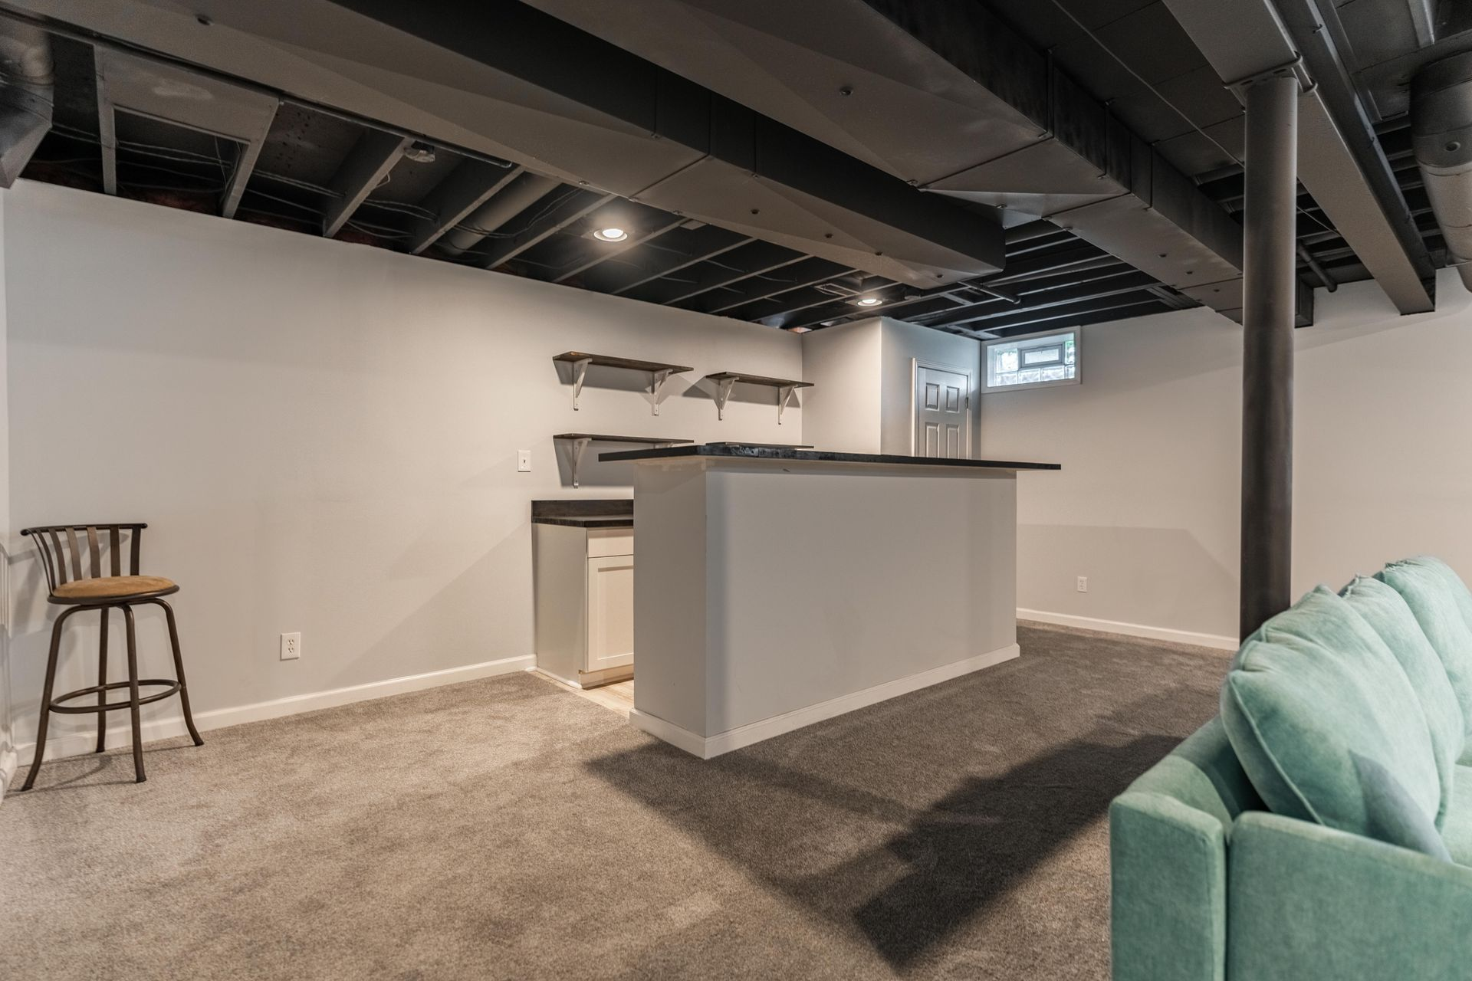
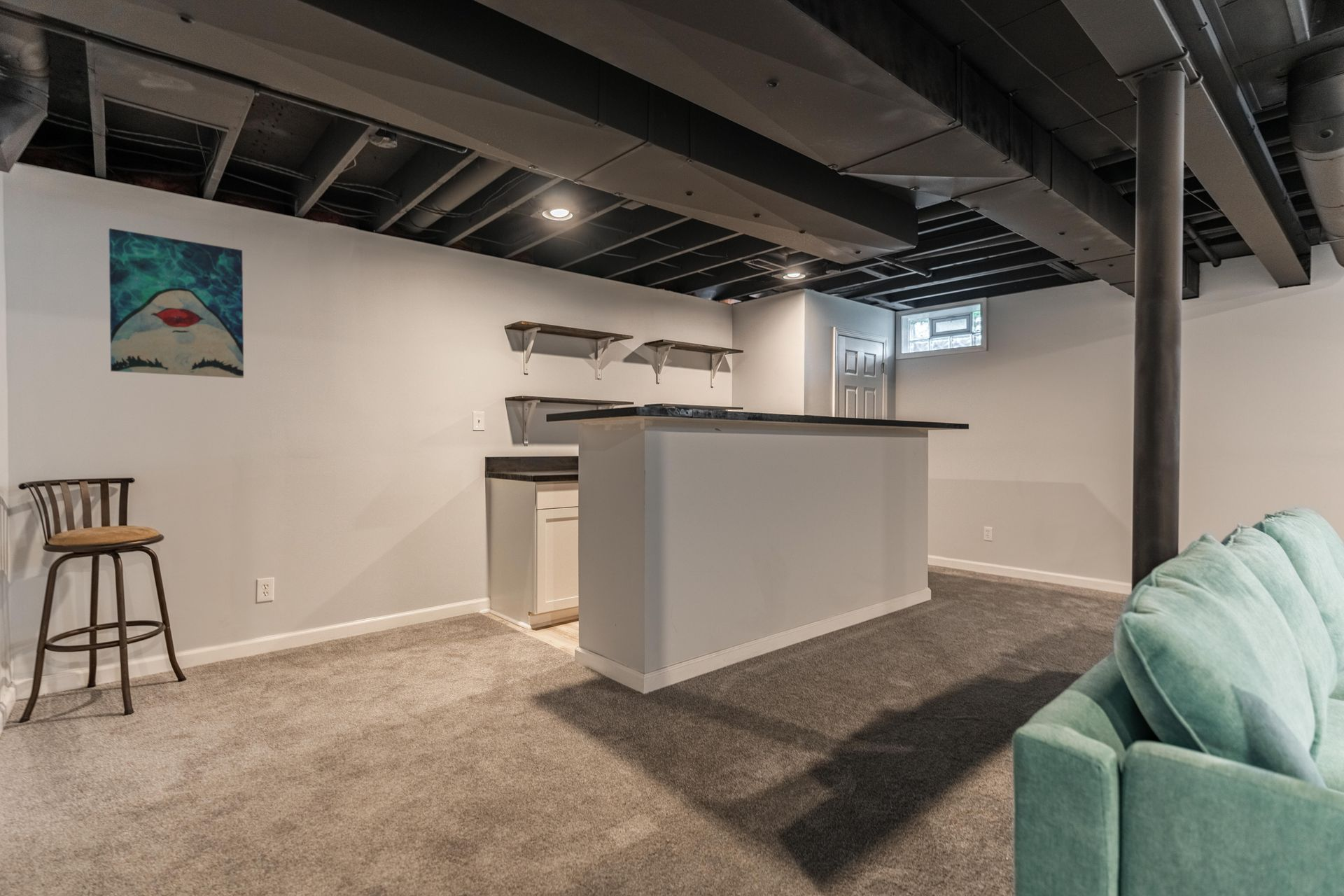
+ wall art (179, 307)
